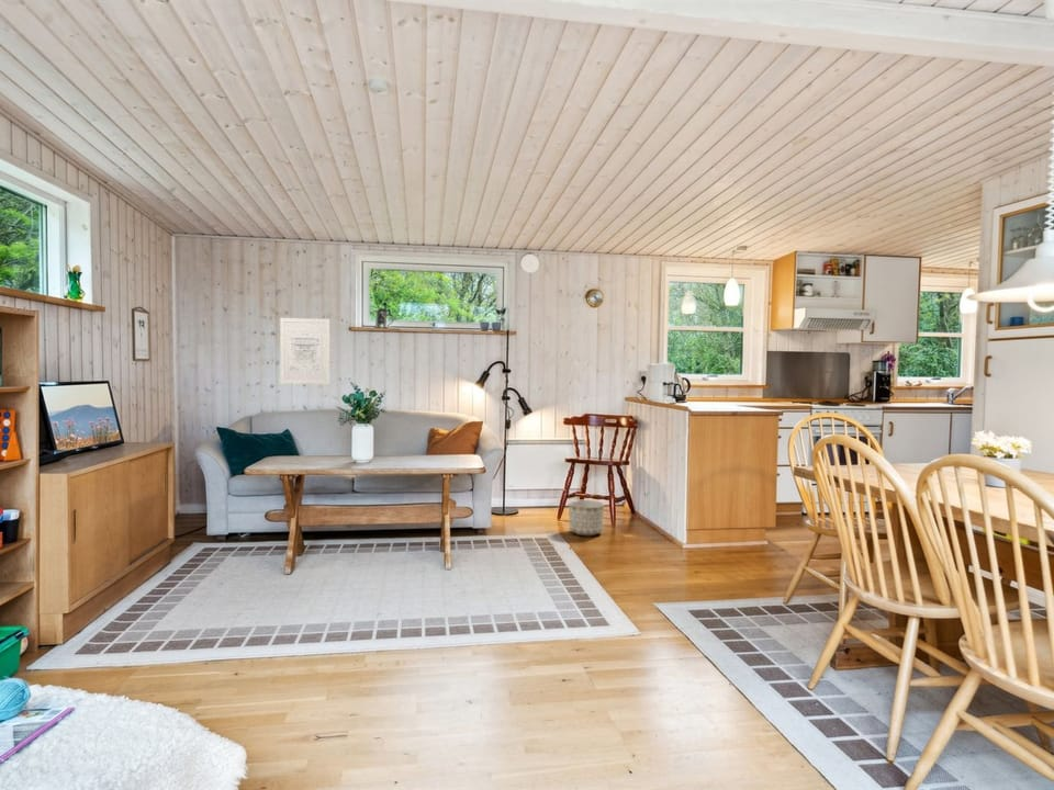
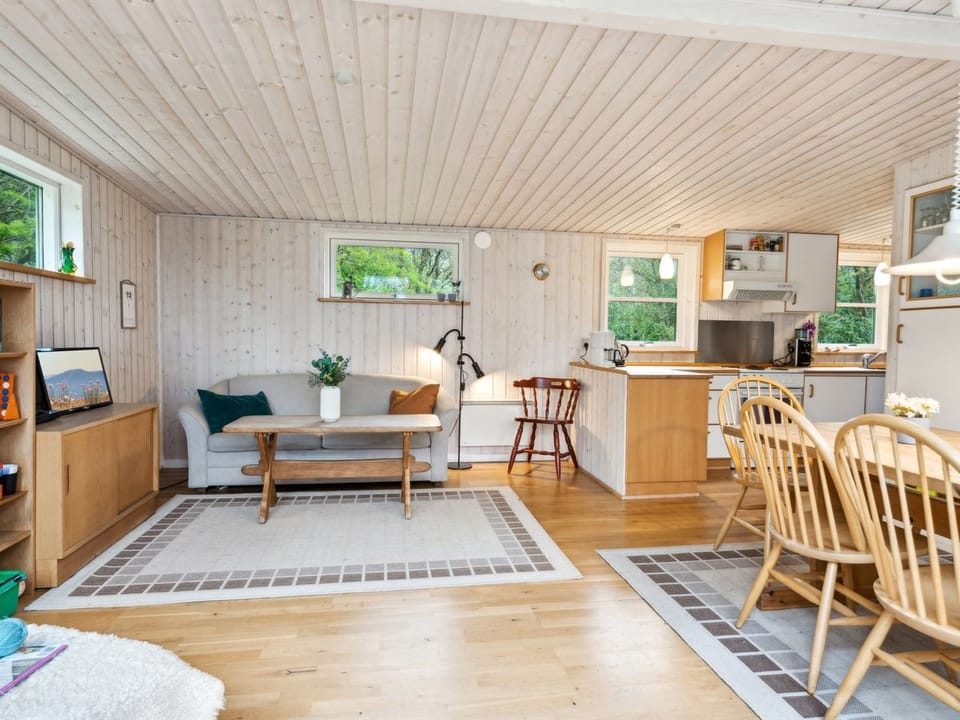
- wall art (304, 351)
- planter (585, 518)
